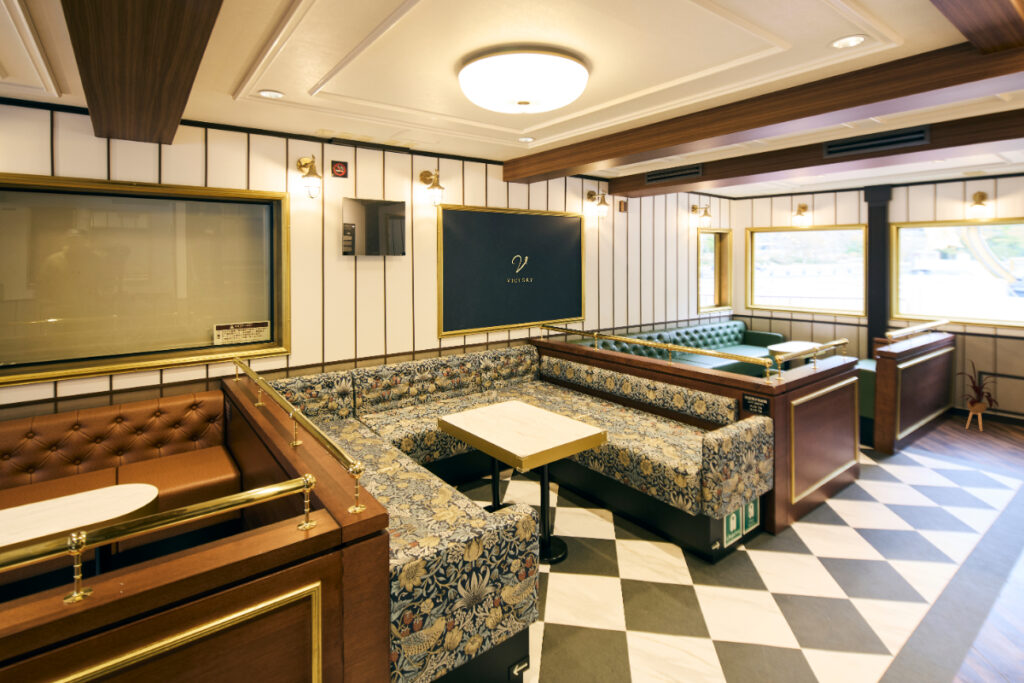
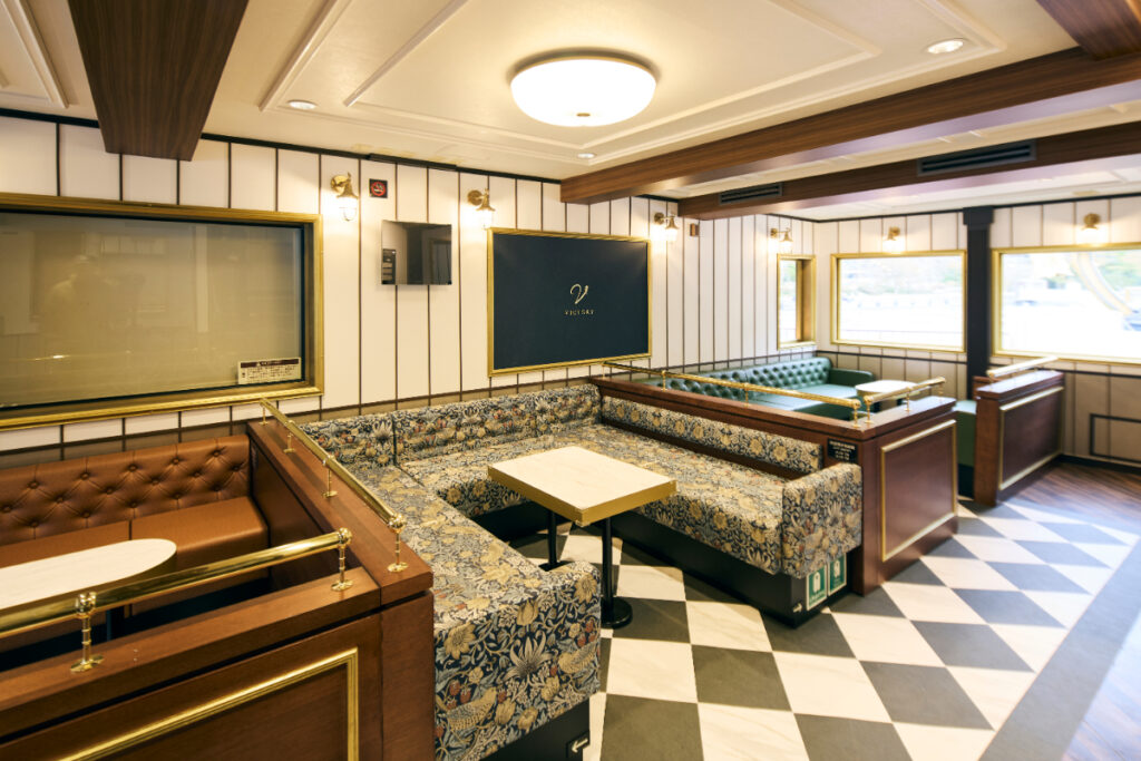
- house plant (980, 394)
